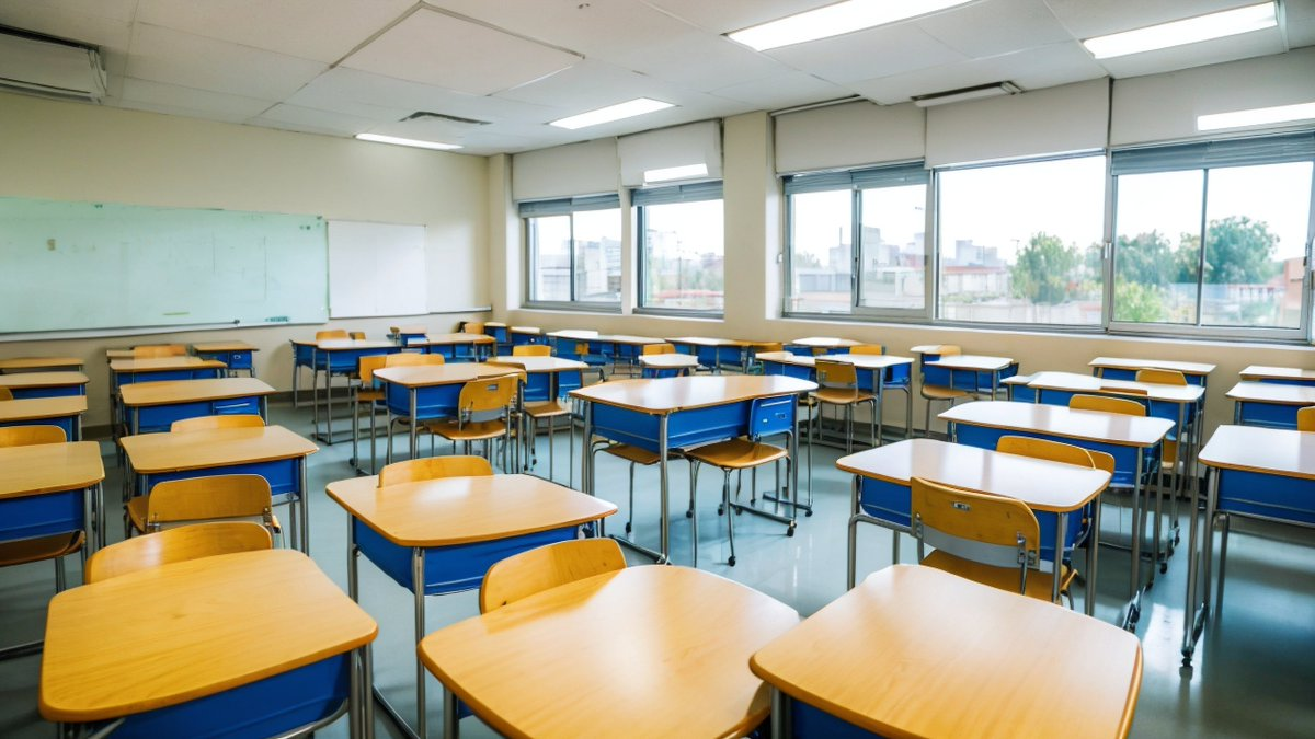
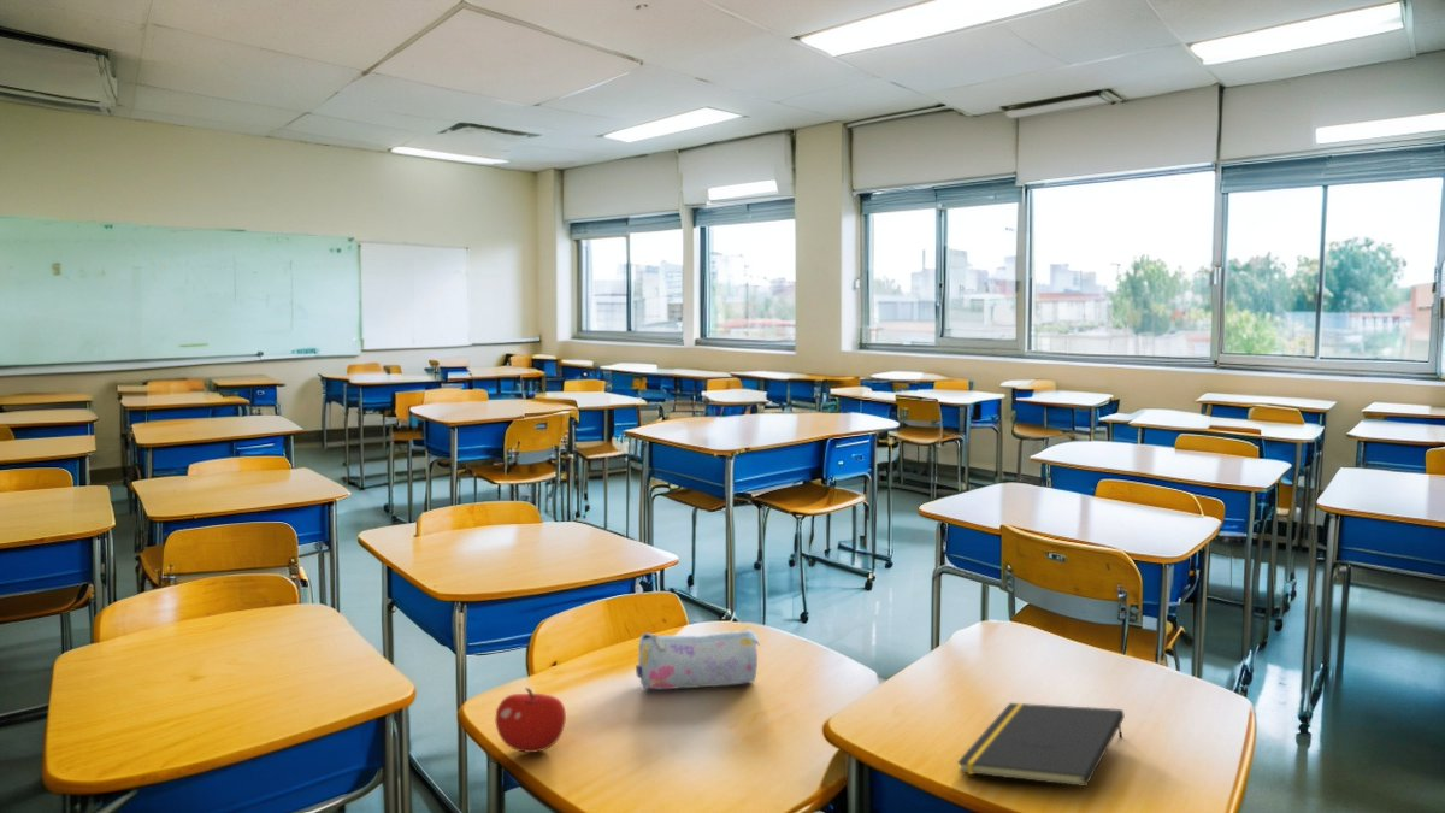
+ pencil case (697, 656)
+ notepad (1043, 740)
+ fruit (531, 717)
